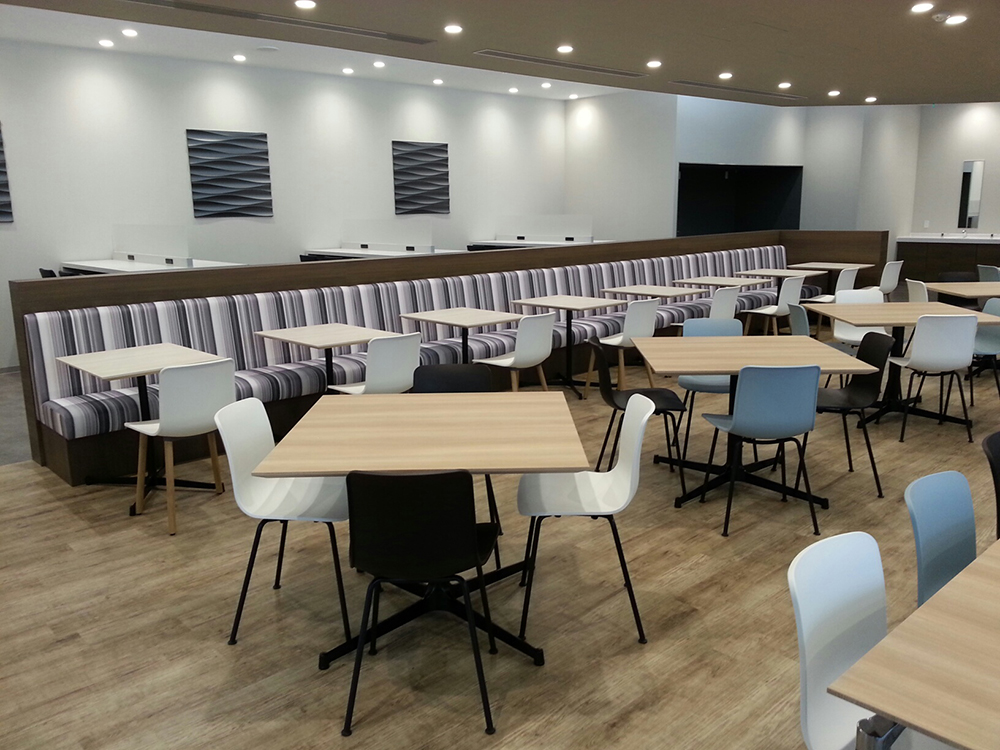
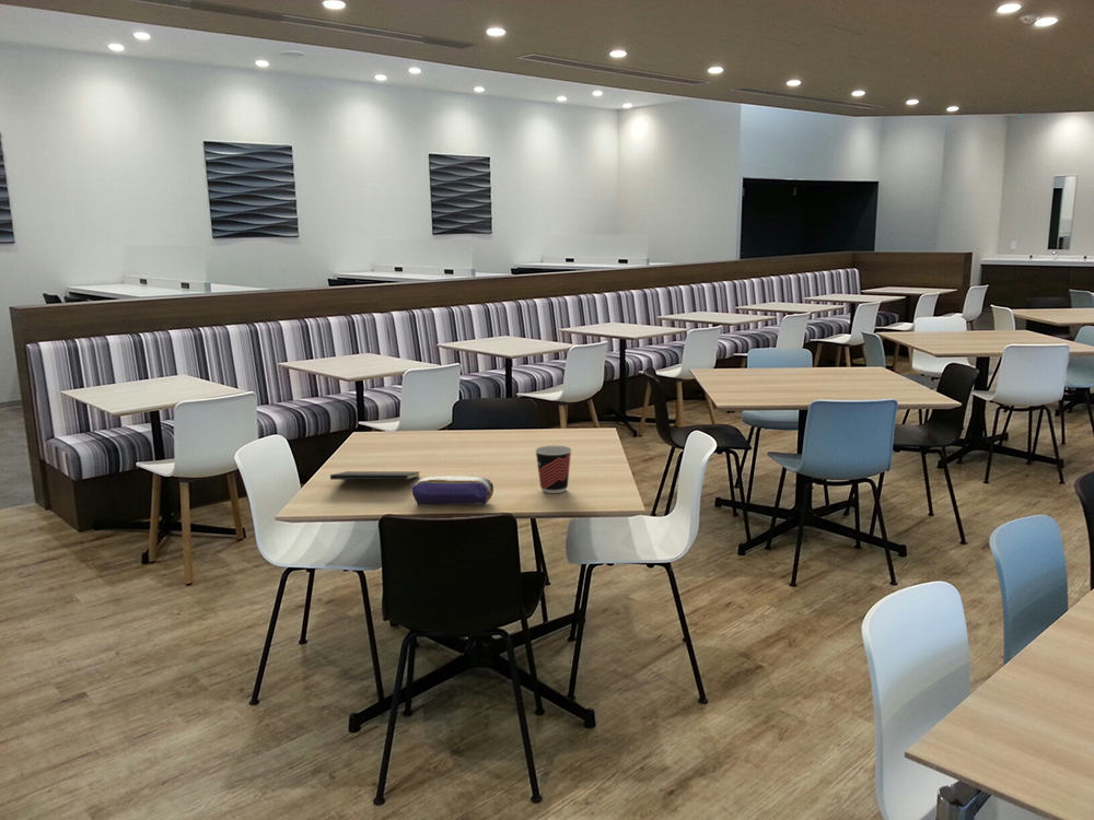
+ pencil case (452, 490)
+ cup (554, 469)
+ notepad (376, 475)
